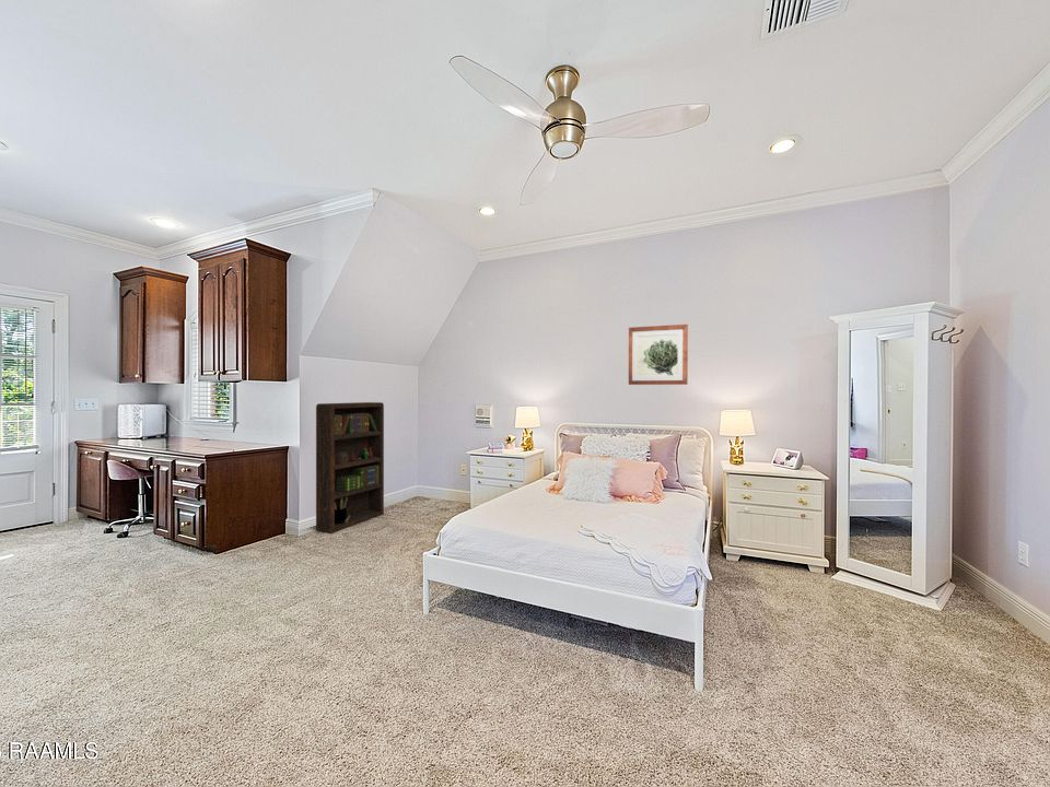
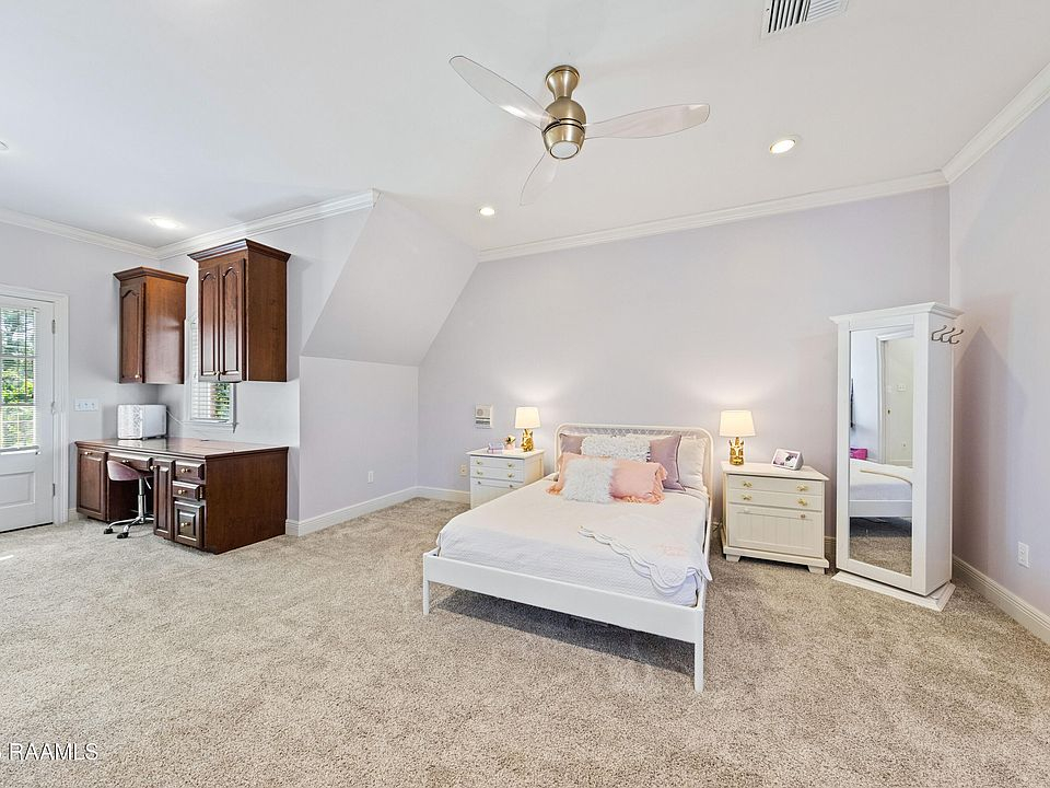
- bookcase (351, 462)
- wall art (657, 355)
